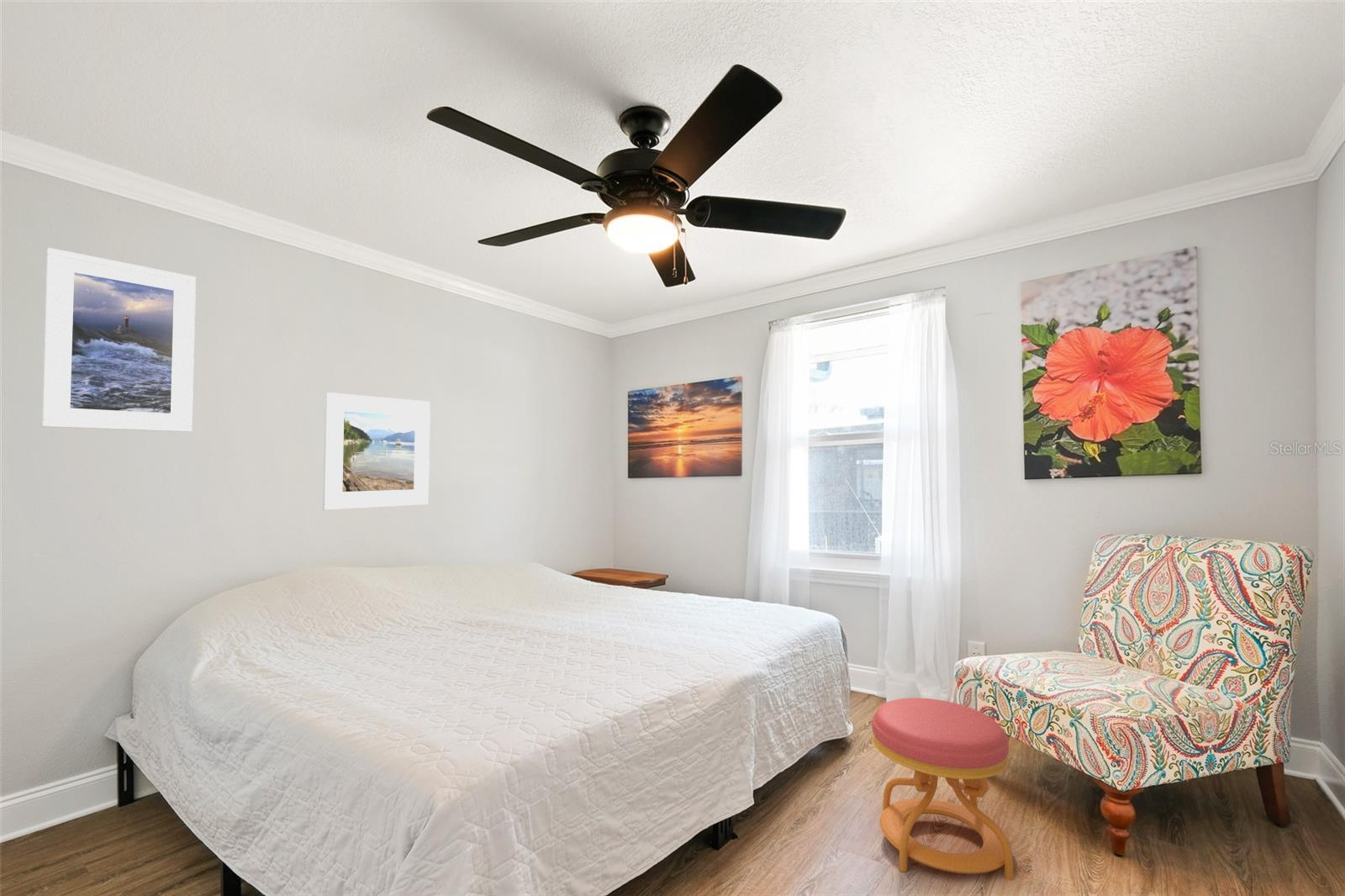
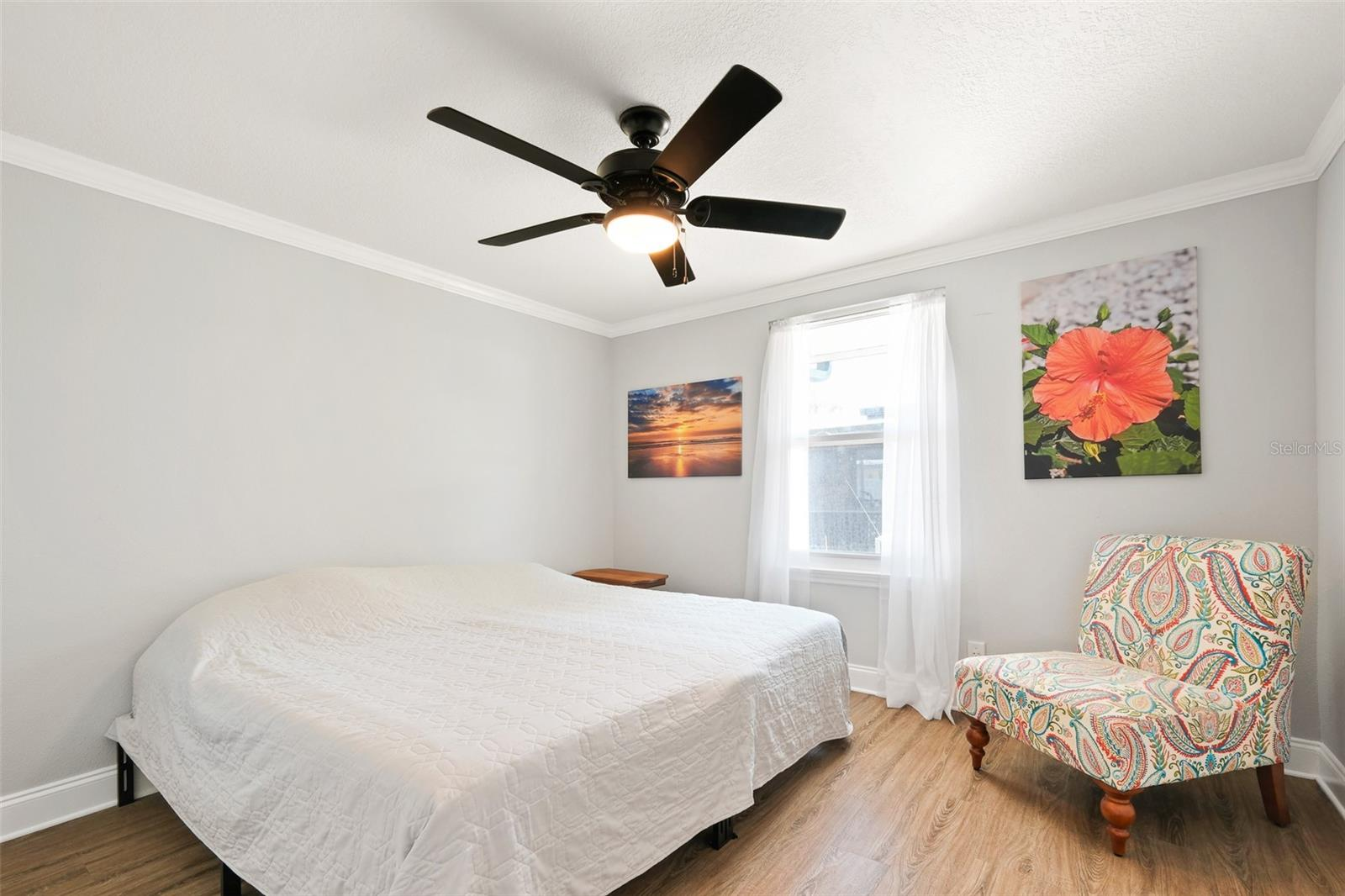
- stool (946, 779)
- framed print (124, 346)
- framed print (380, 451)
